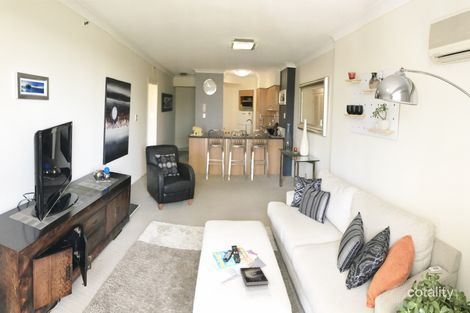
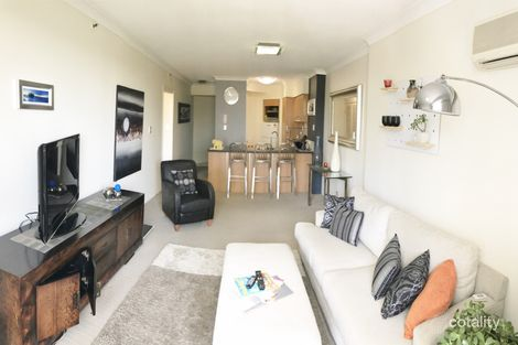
- book (253, 275)
